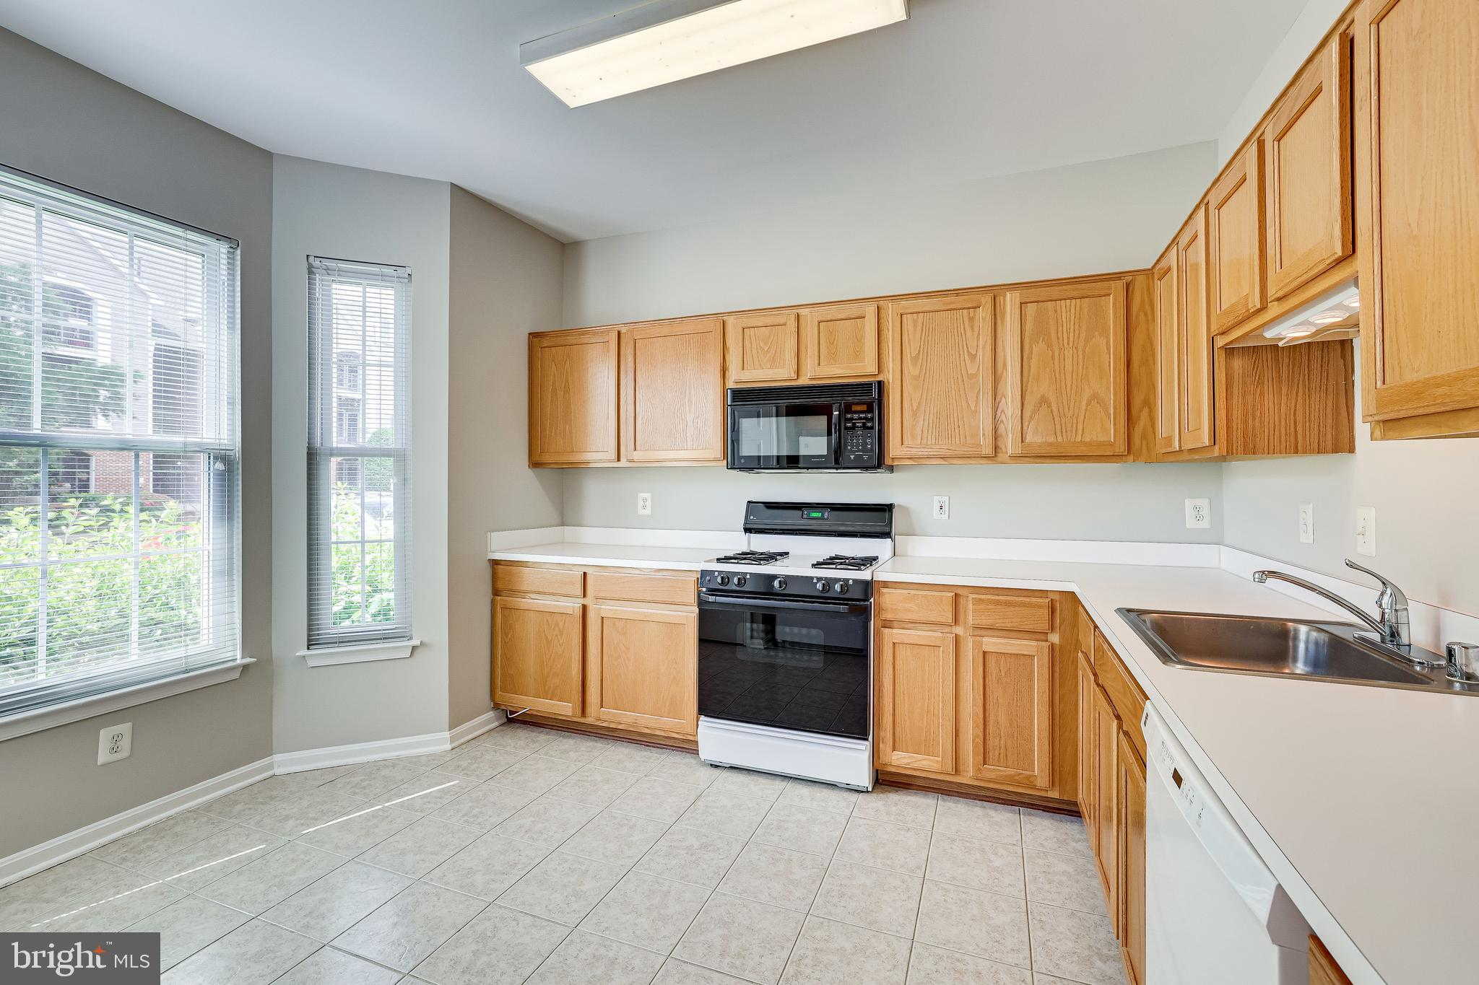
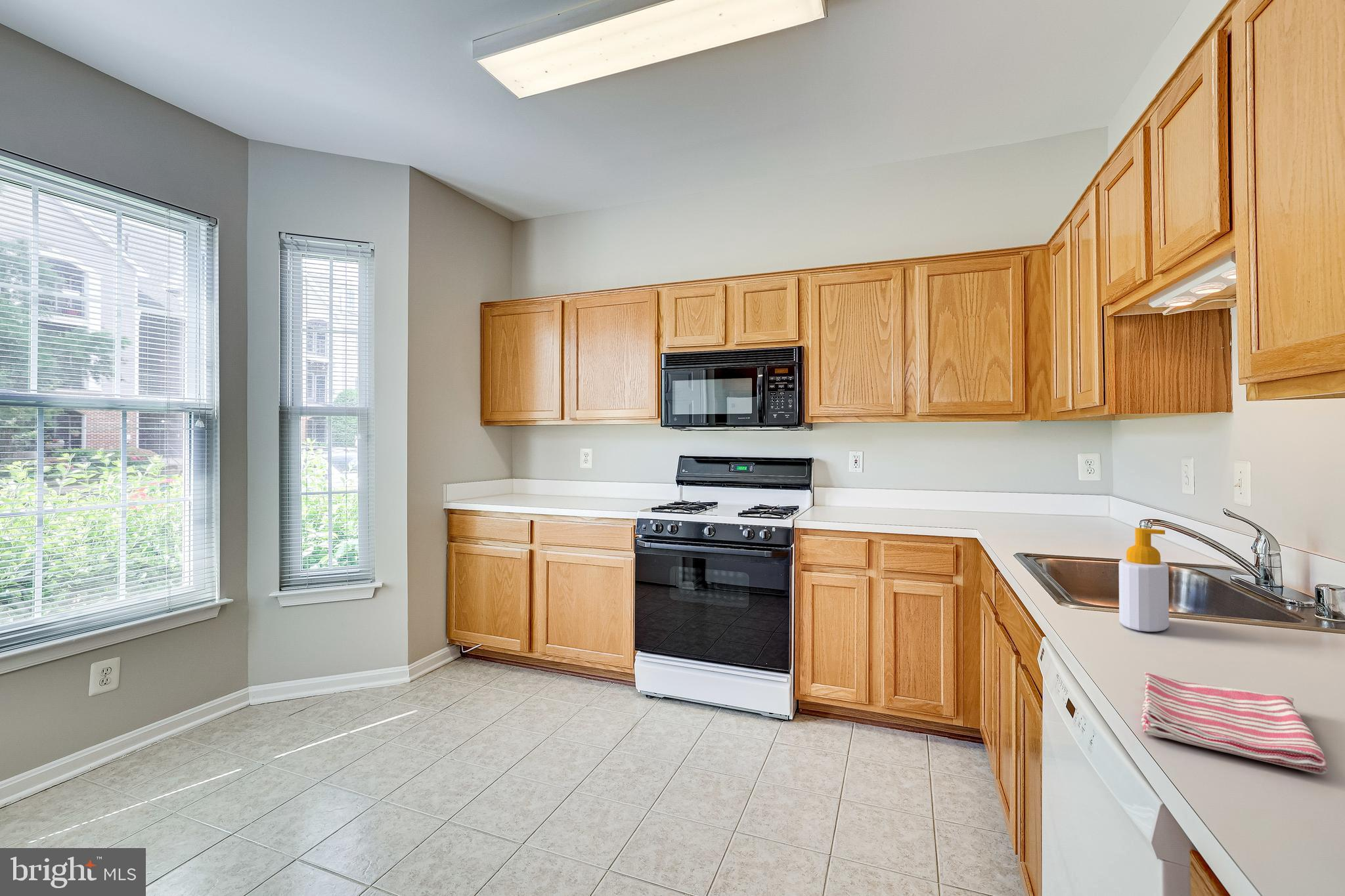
+ dish towel (1221, 711)
+ soap bottle (1143, 576)
